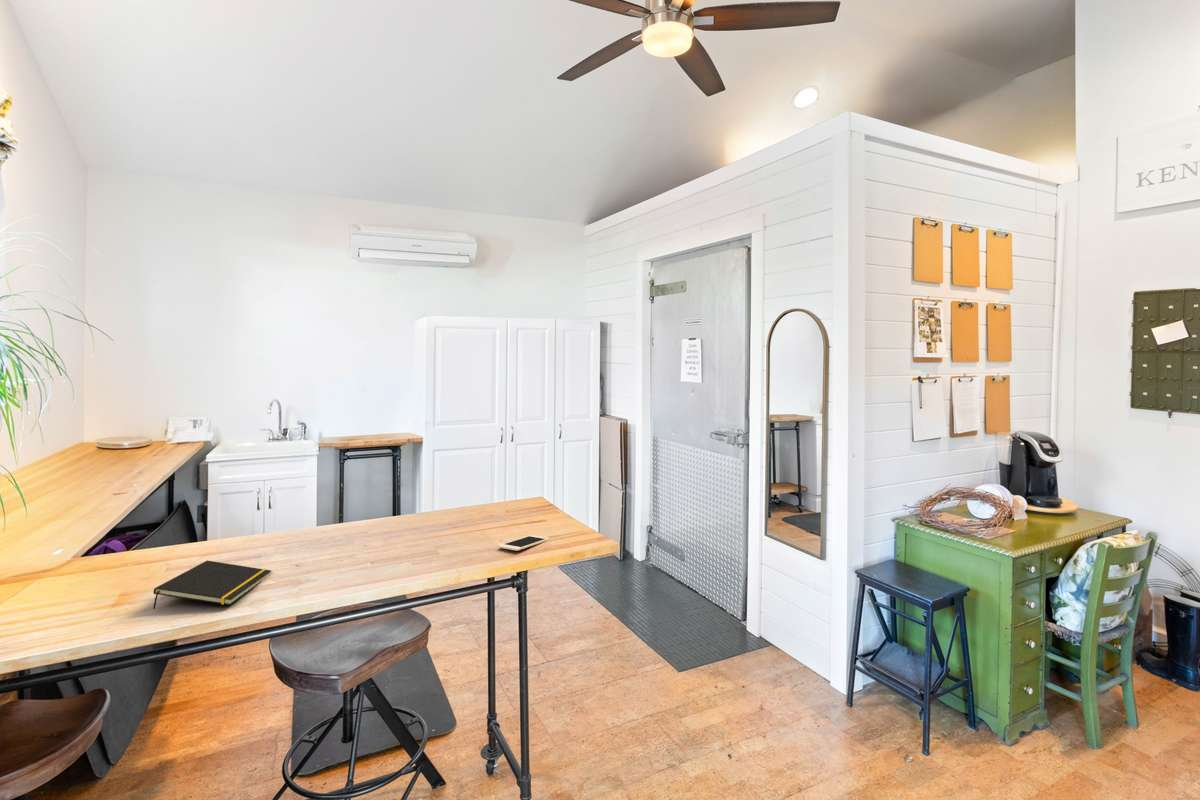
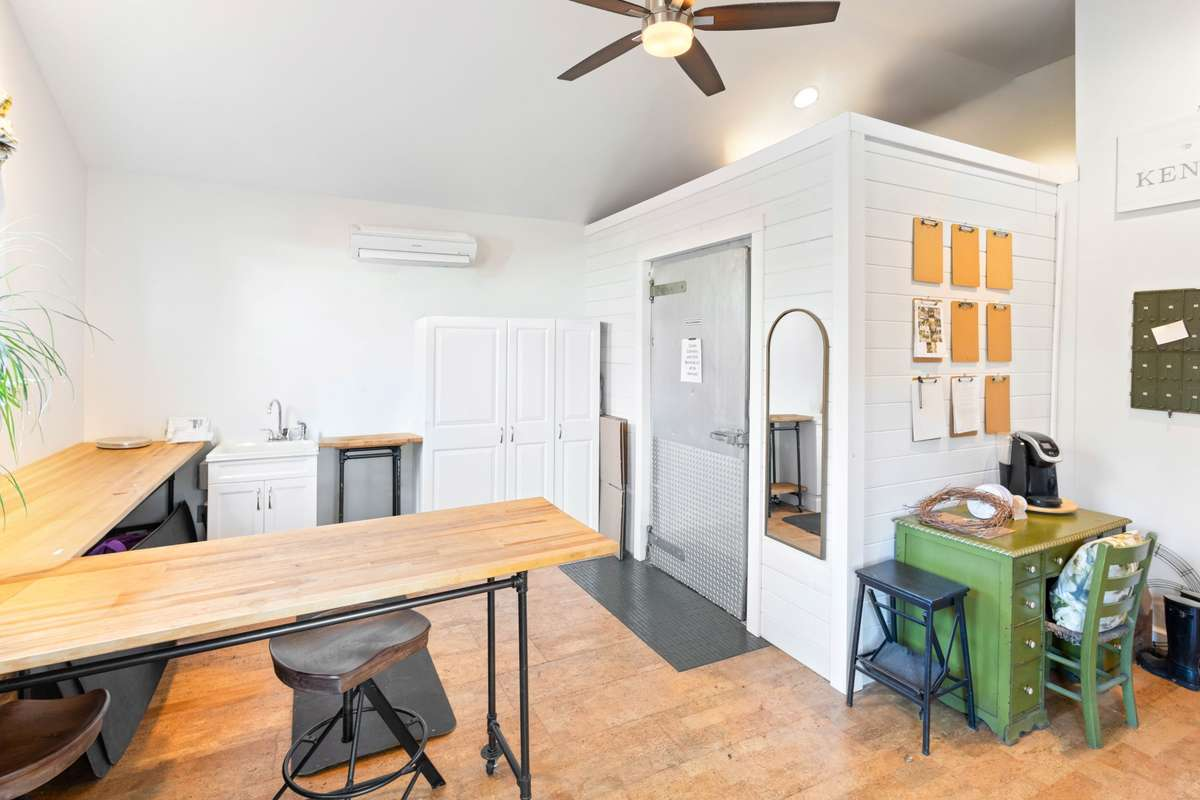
- cell phone (524, 542)
- notepad (217, 581)
